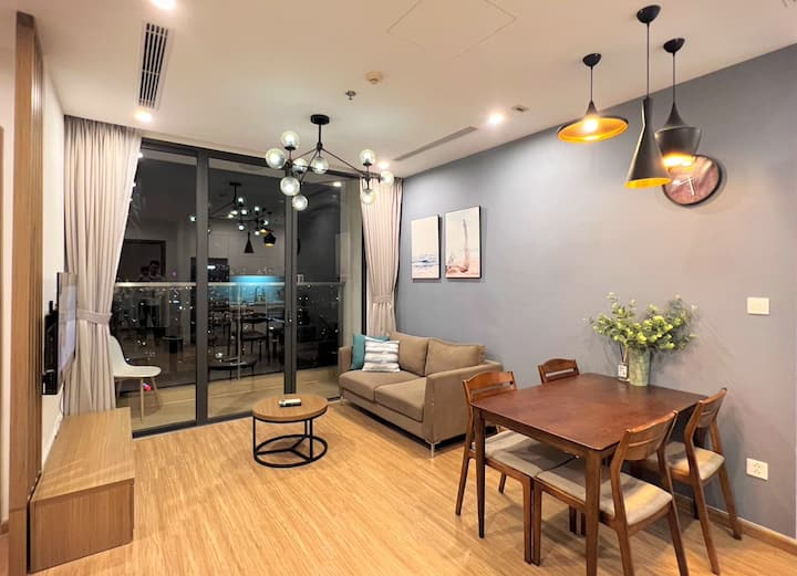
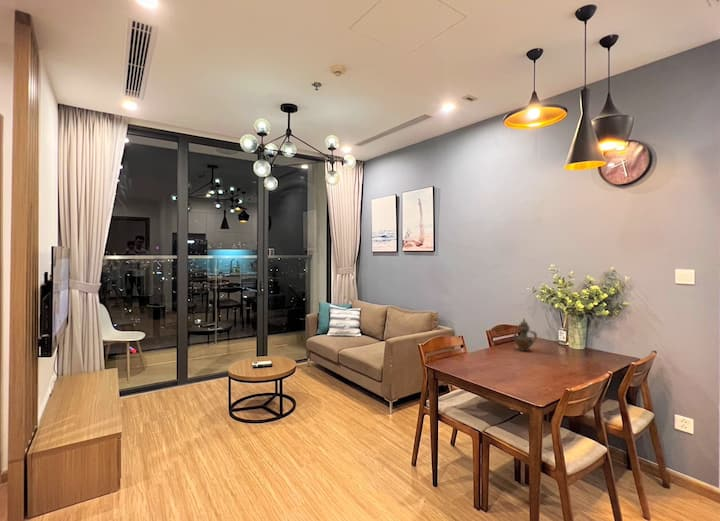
+ teapot (524, 334)
